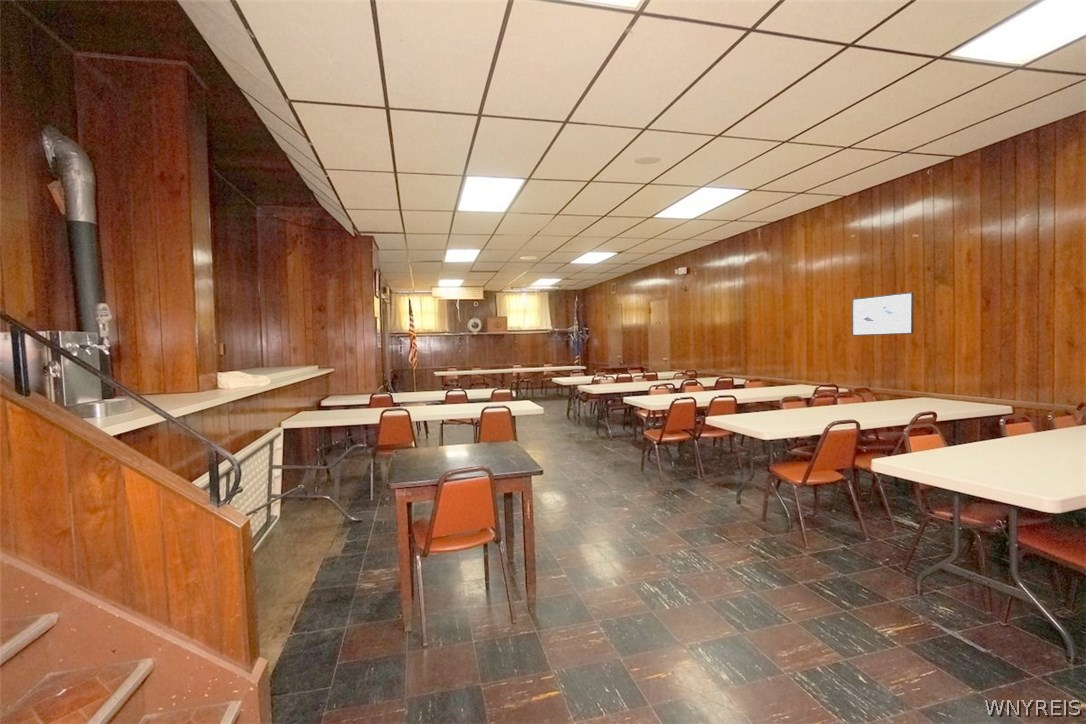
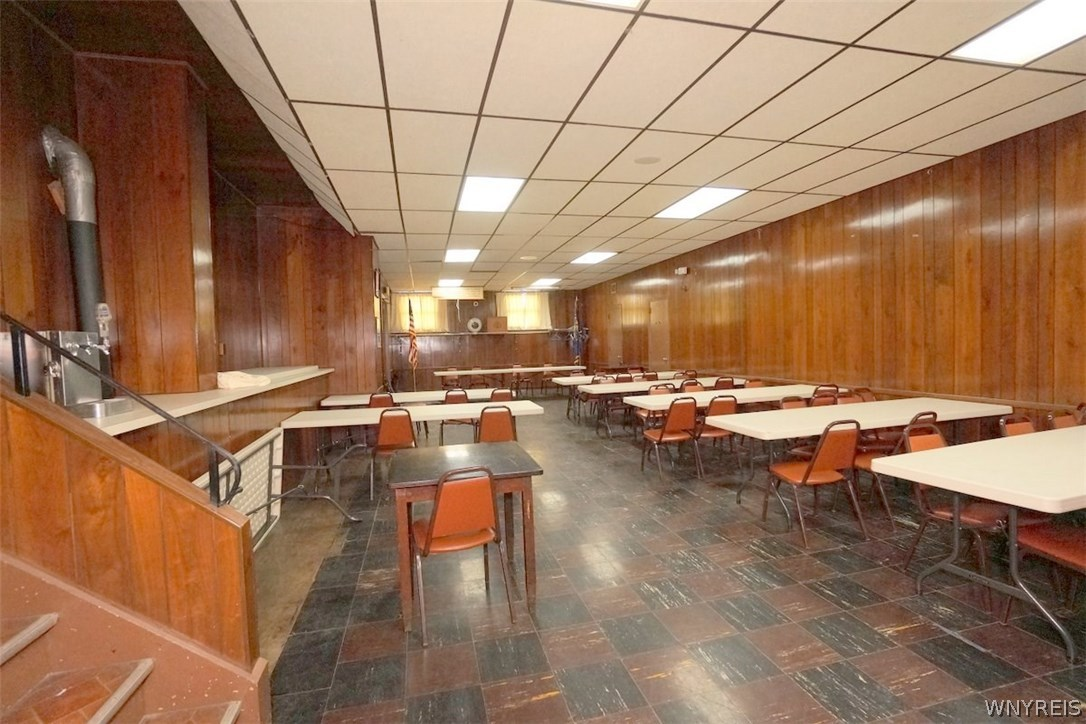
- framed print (880, 315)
